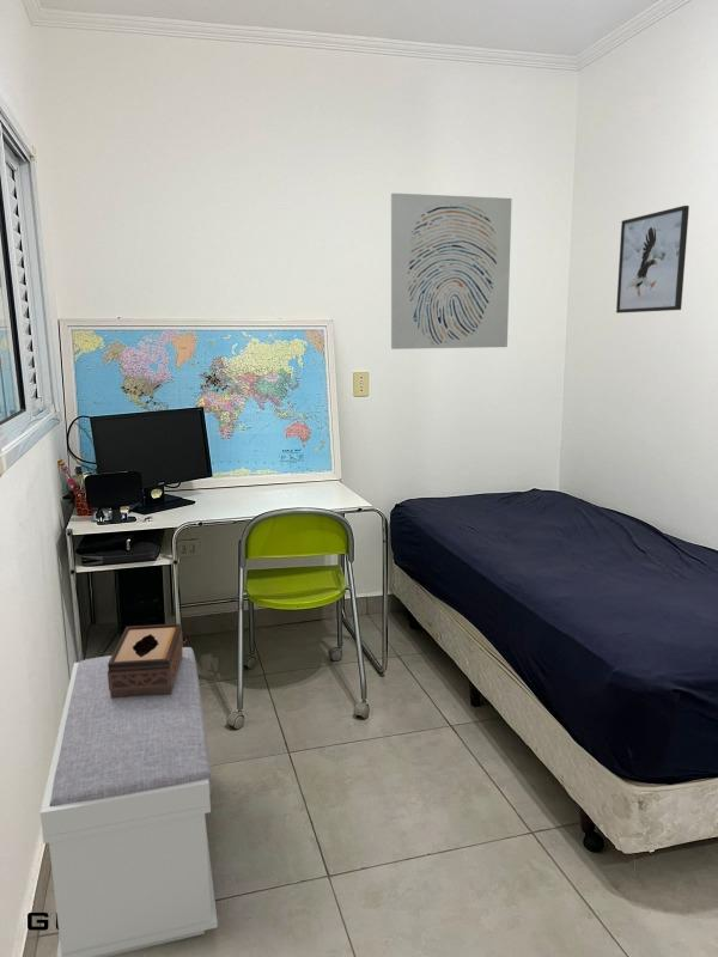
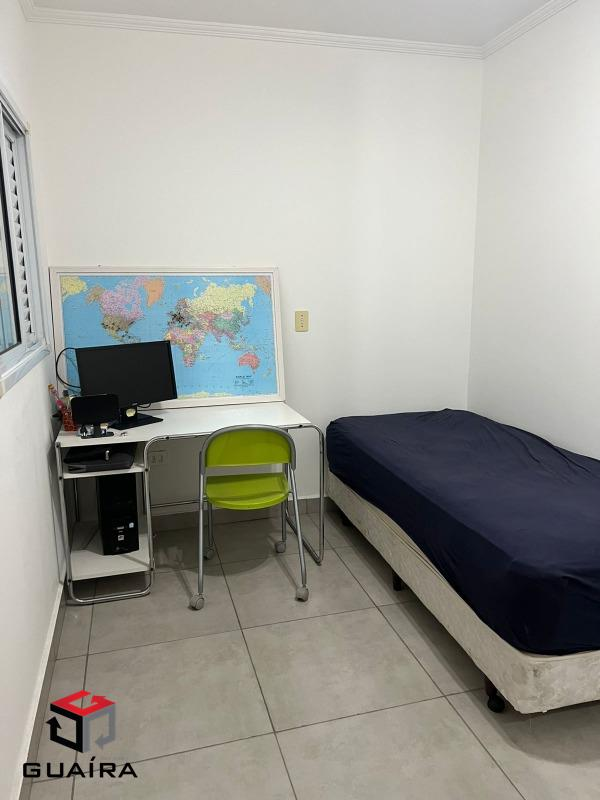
- bench (138, 780)
- wall art (451, 273)
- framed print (650, 263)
- tissue box (147, 658)
